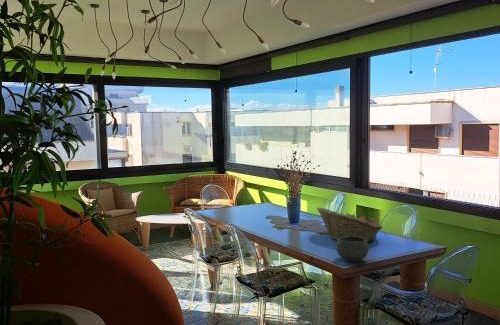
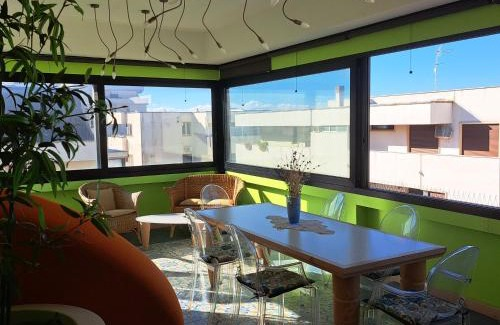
- fruit basket (348, 223)
- bowl (352, 249)
